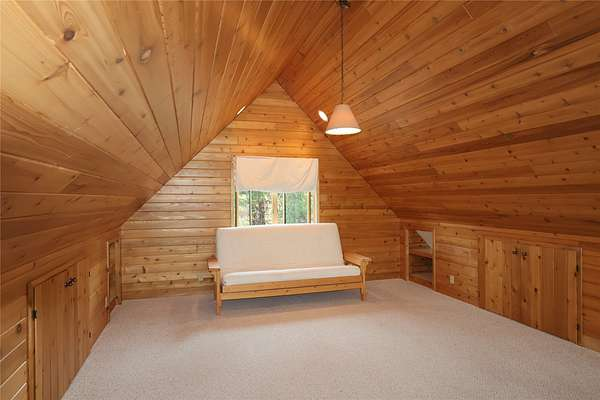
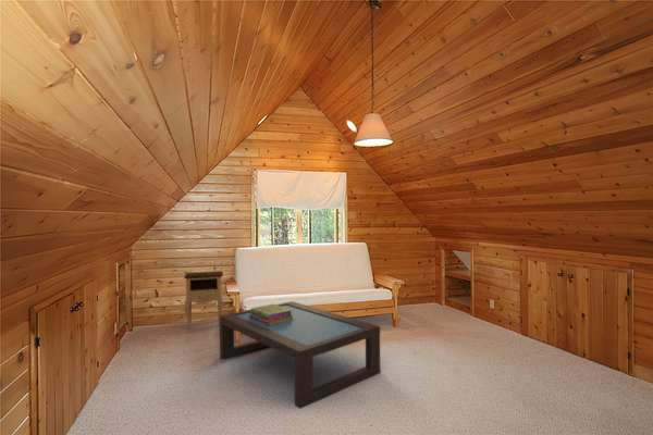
+ nightstand (204, 298)
+ stack of books (271, 312)
+ coffee table (295, 341)
